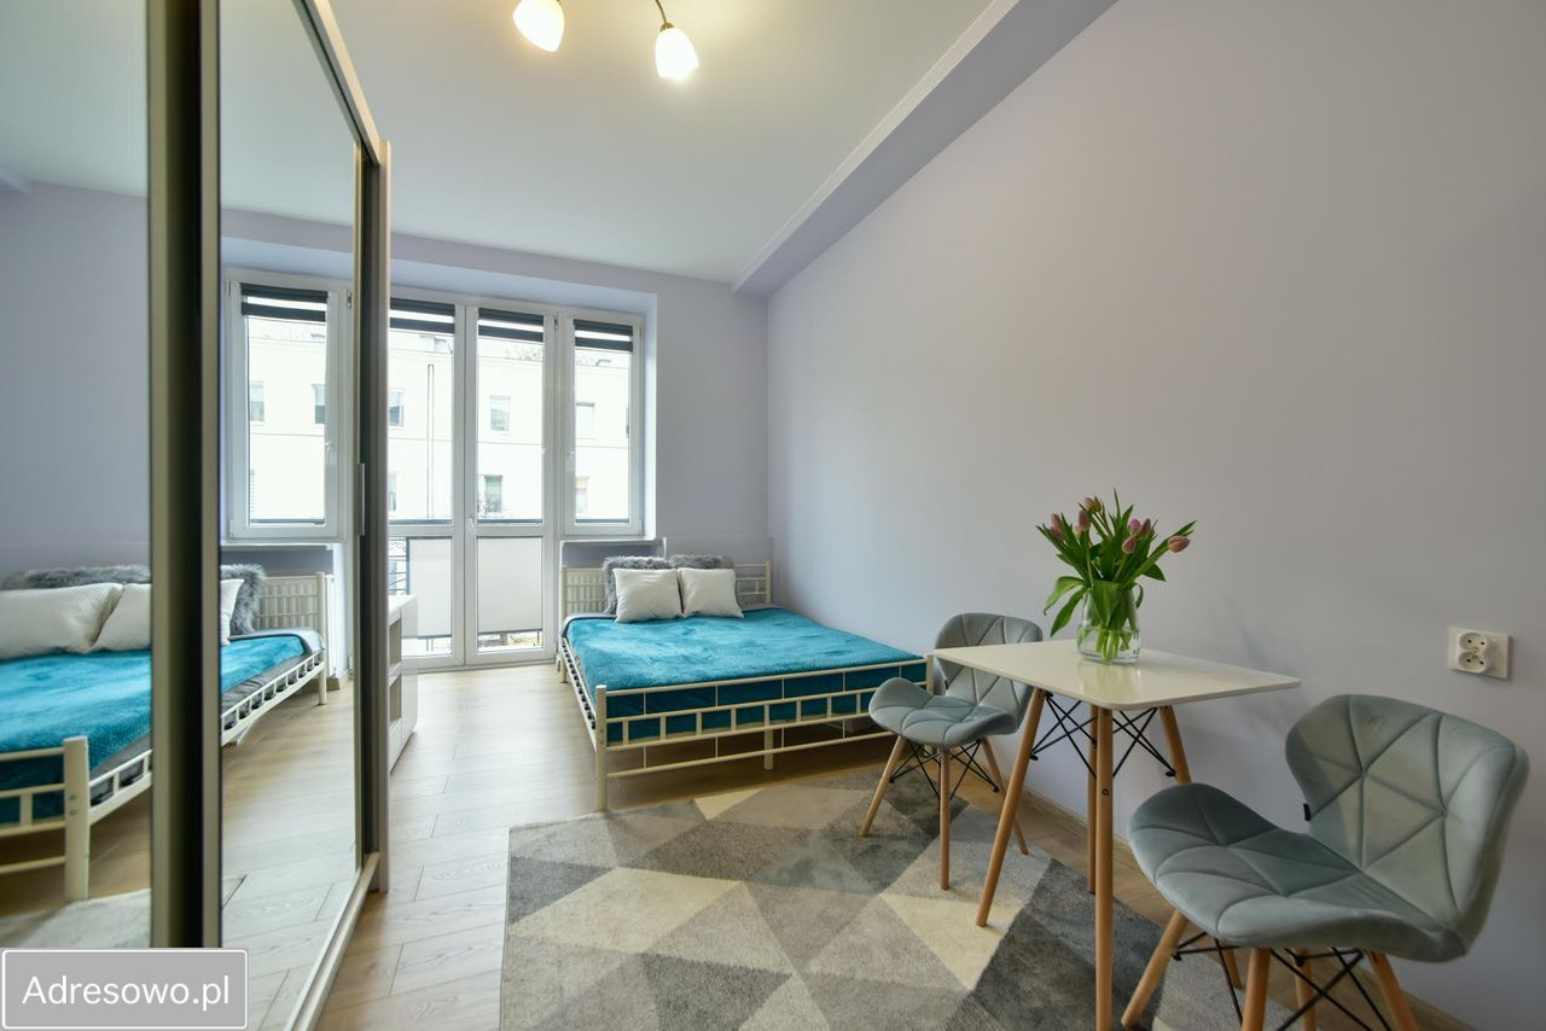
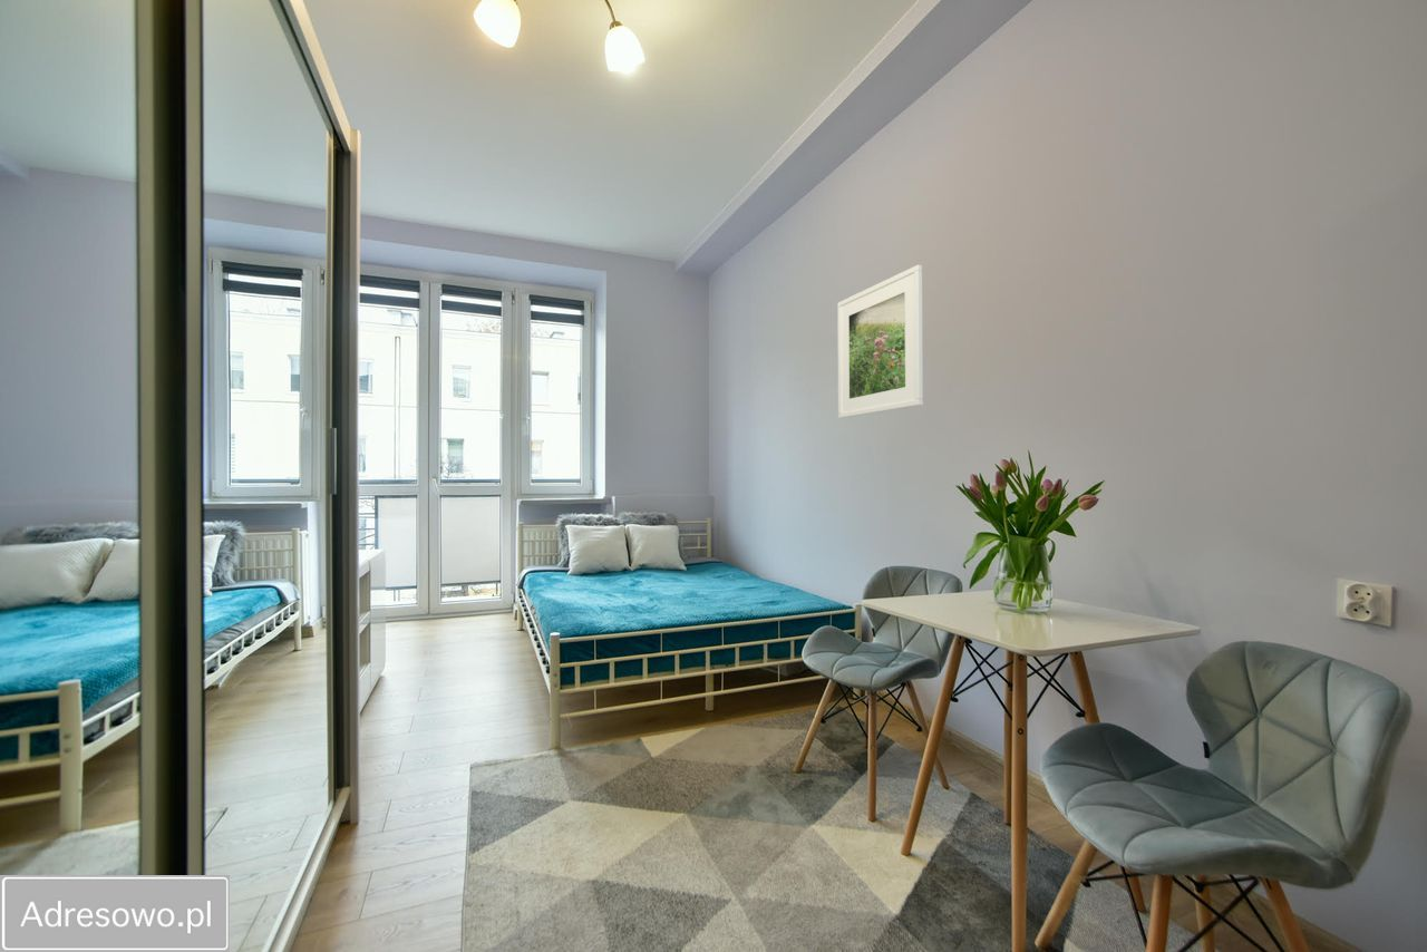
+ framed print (875, 349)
